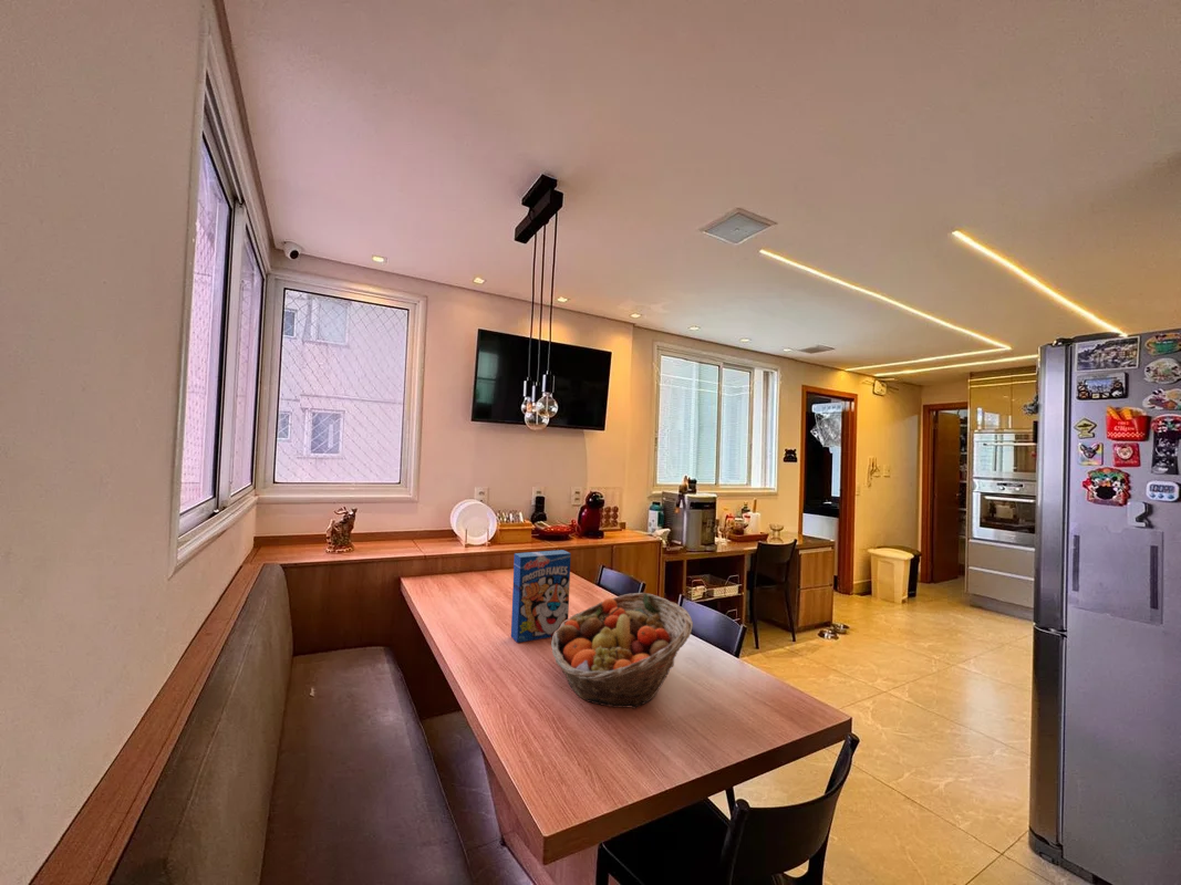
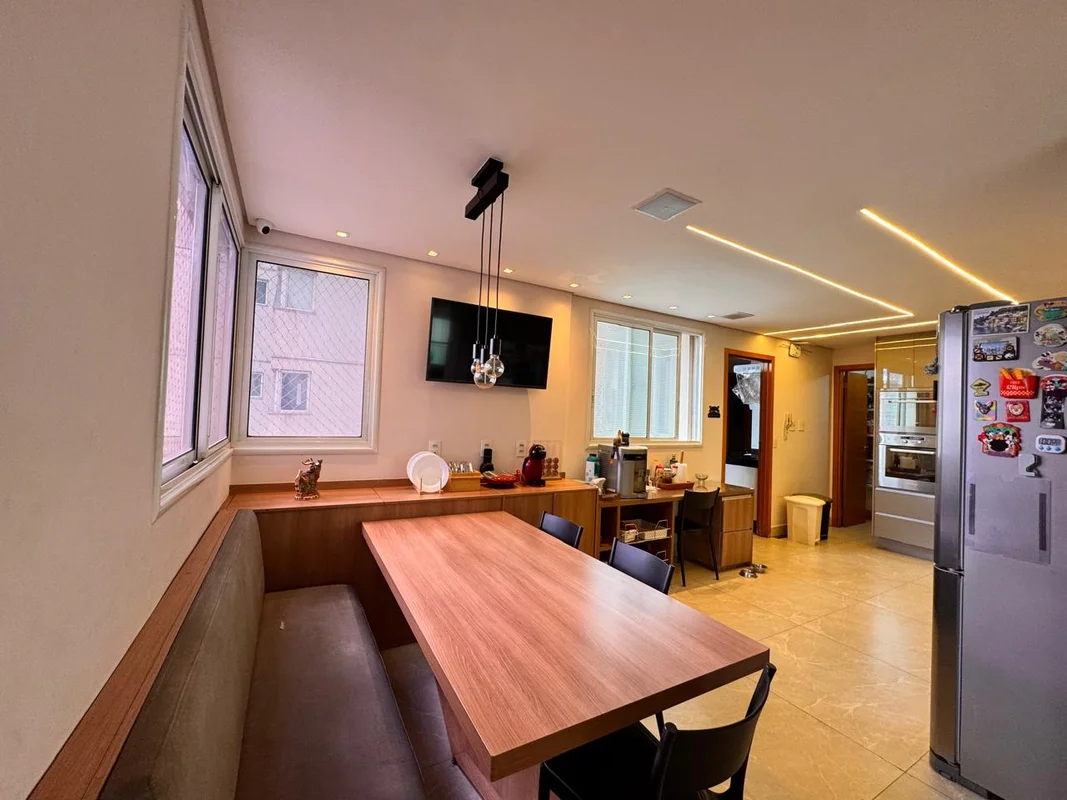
- fruit basket (619, 643)
- cereal box (541, 594)
